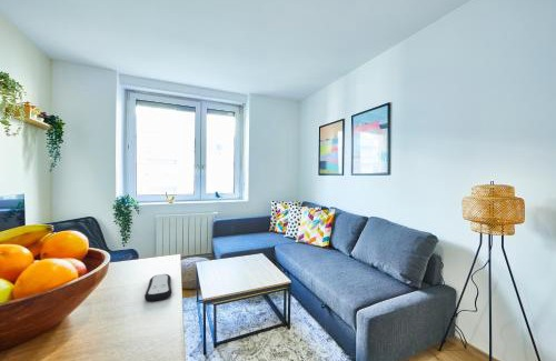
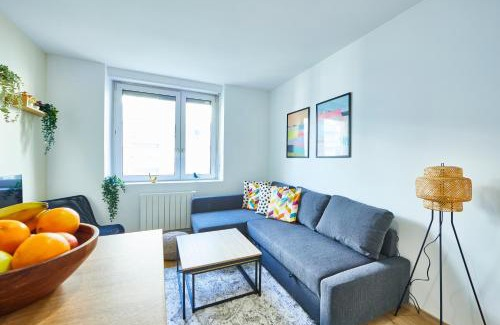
- remote control (159, 285)
